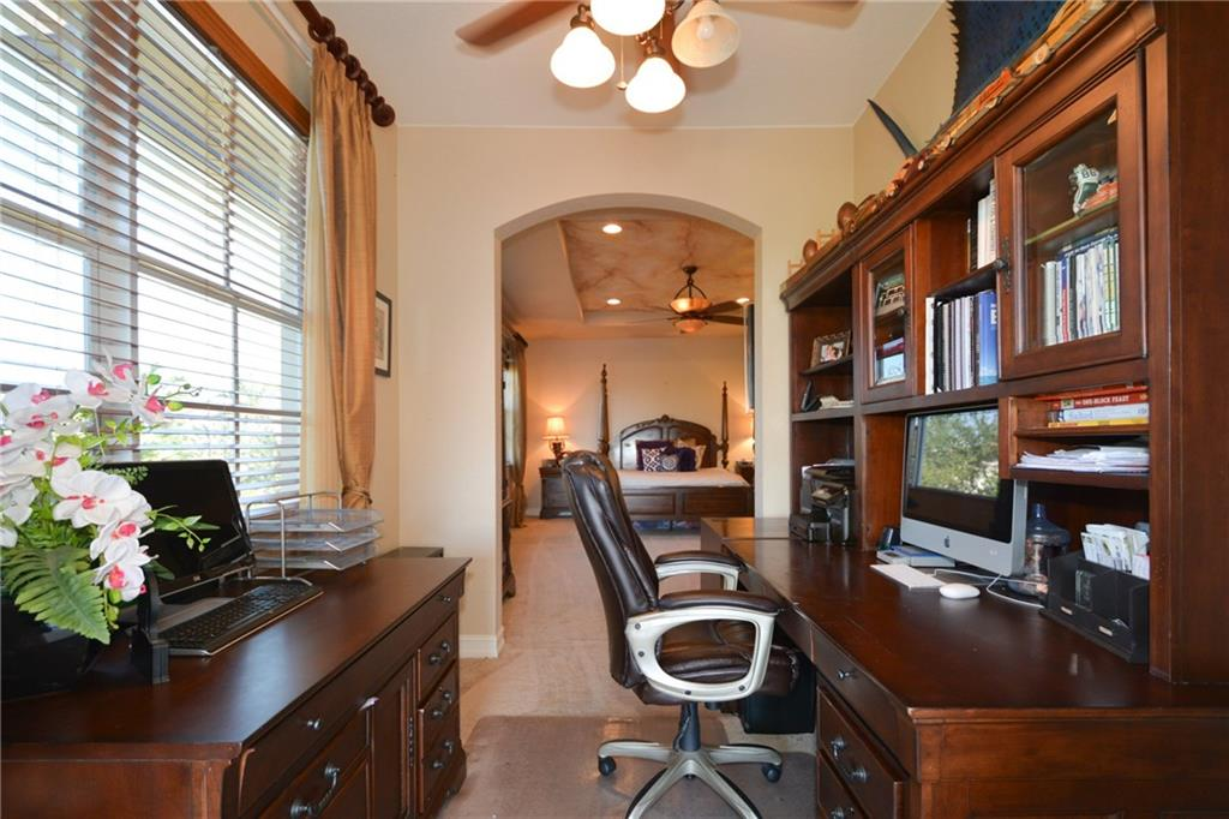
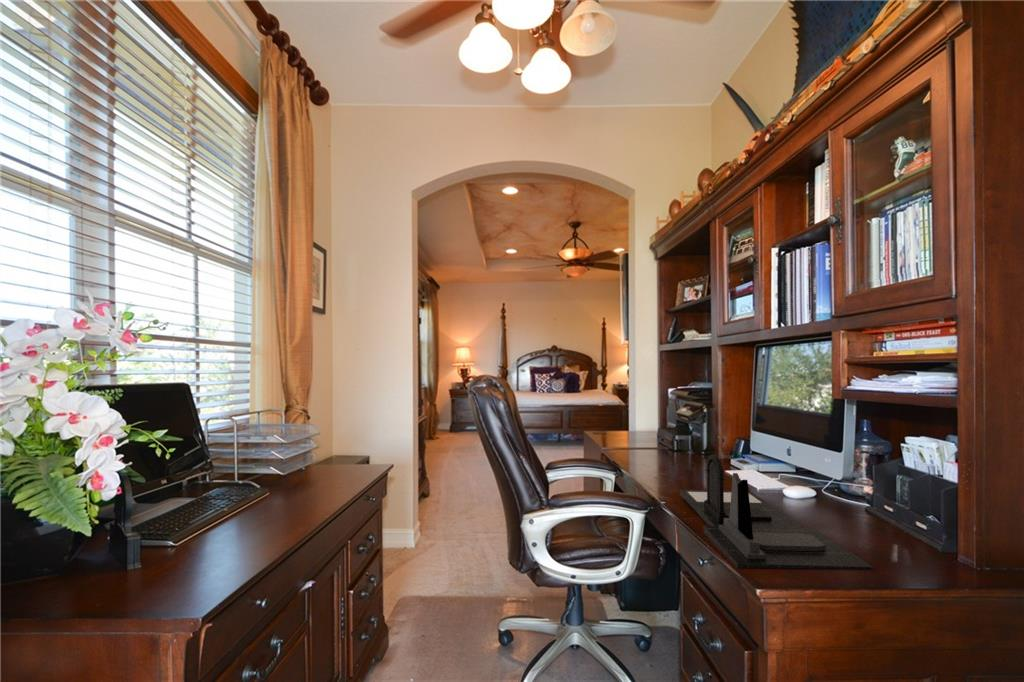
+ desk organizer (750, 492)
